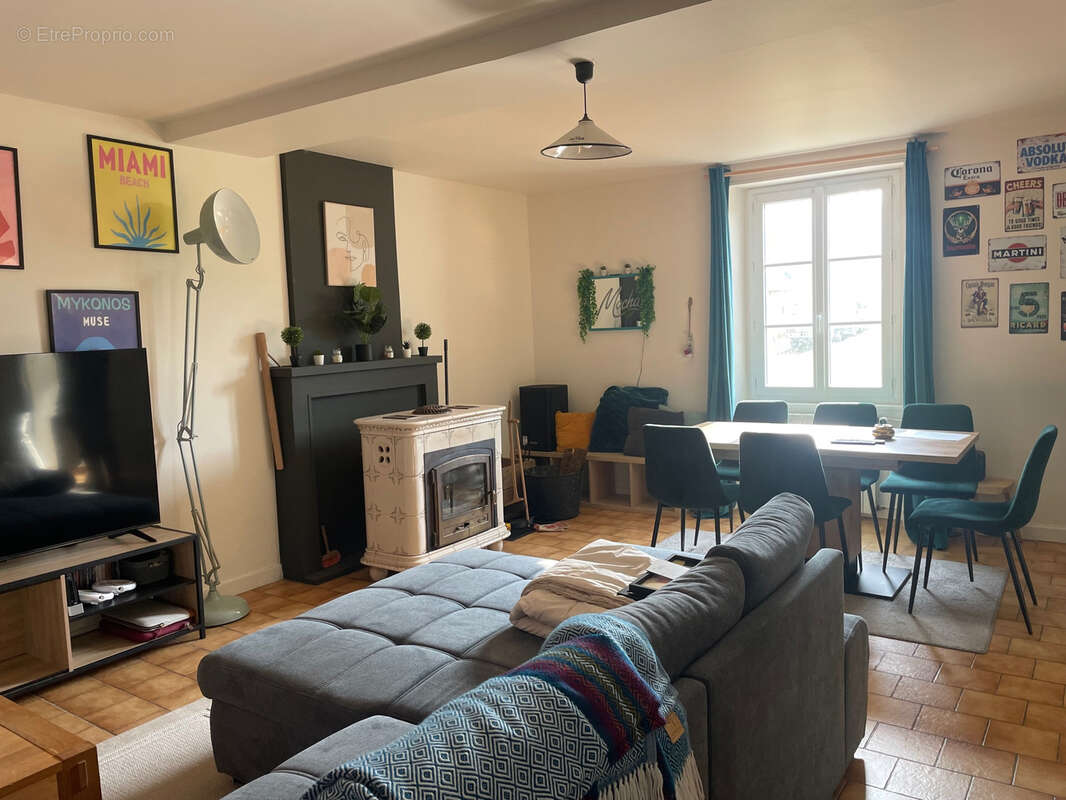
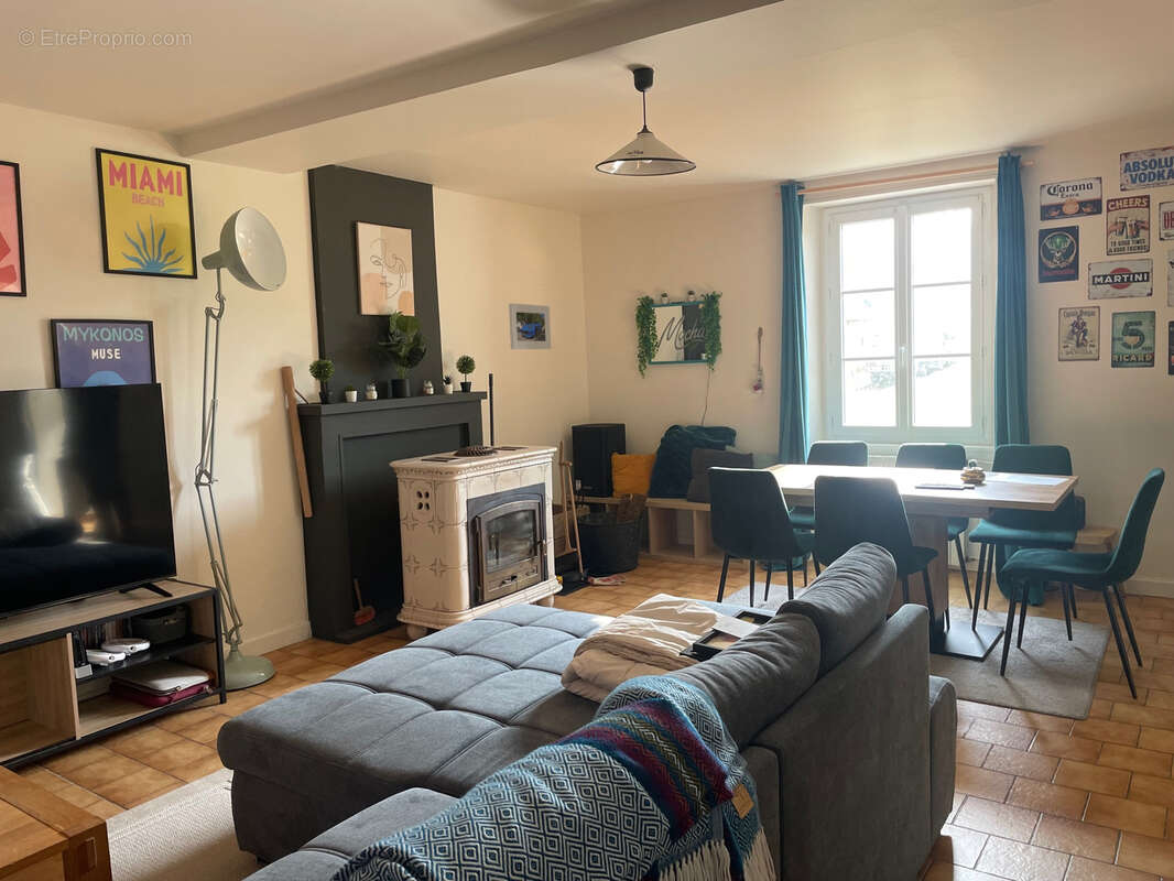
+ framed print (530, 326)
